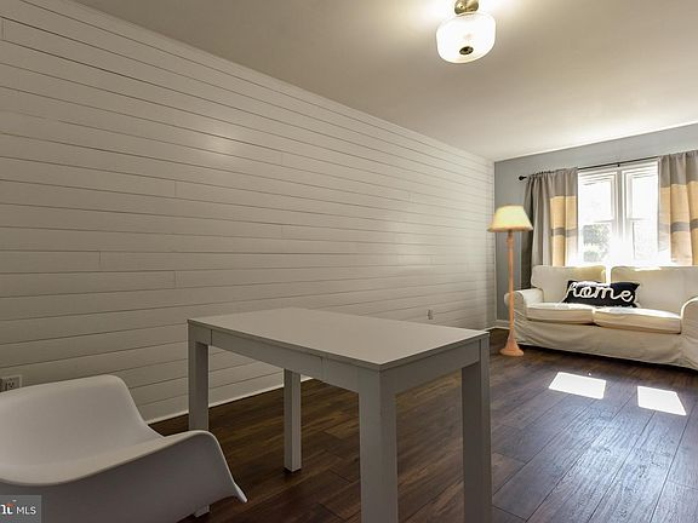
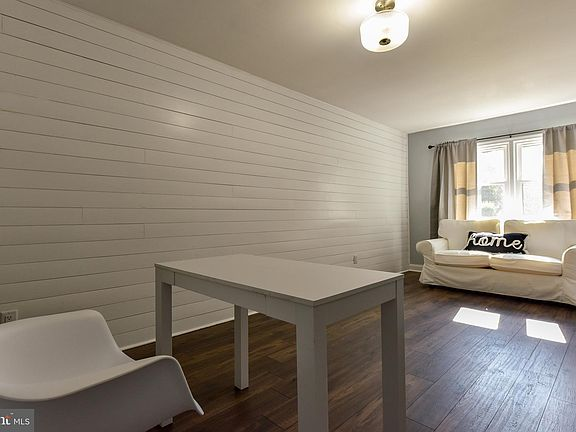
- floor lamp (510, 277)
